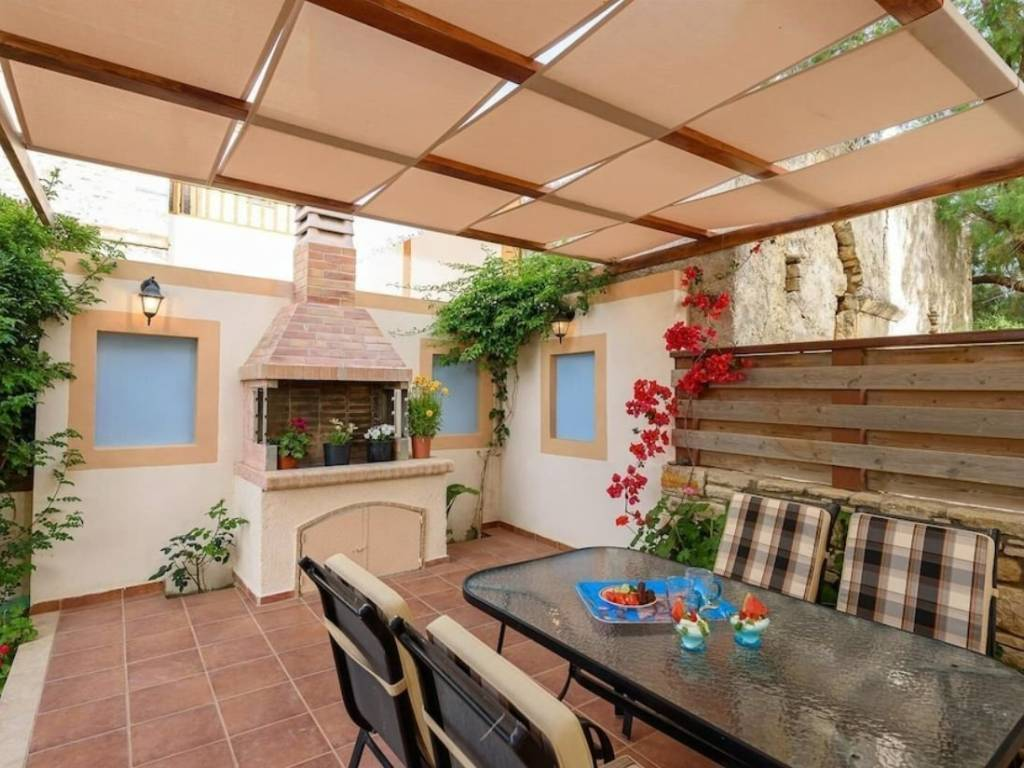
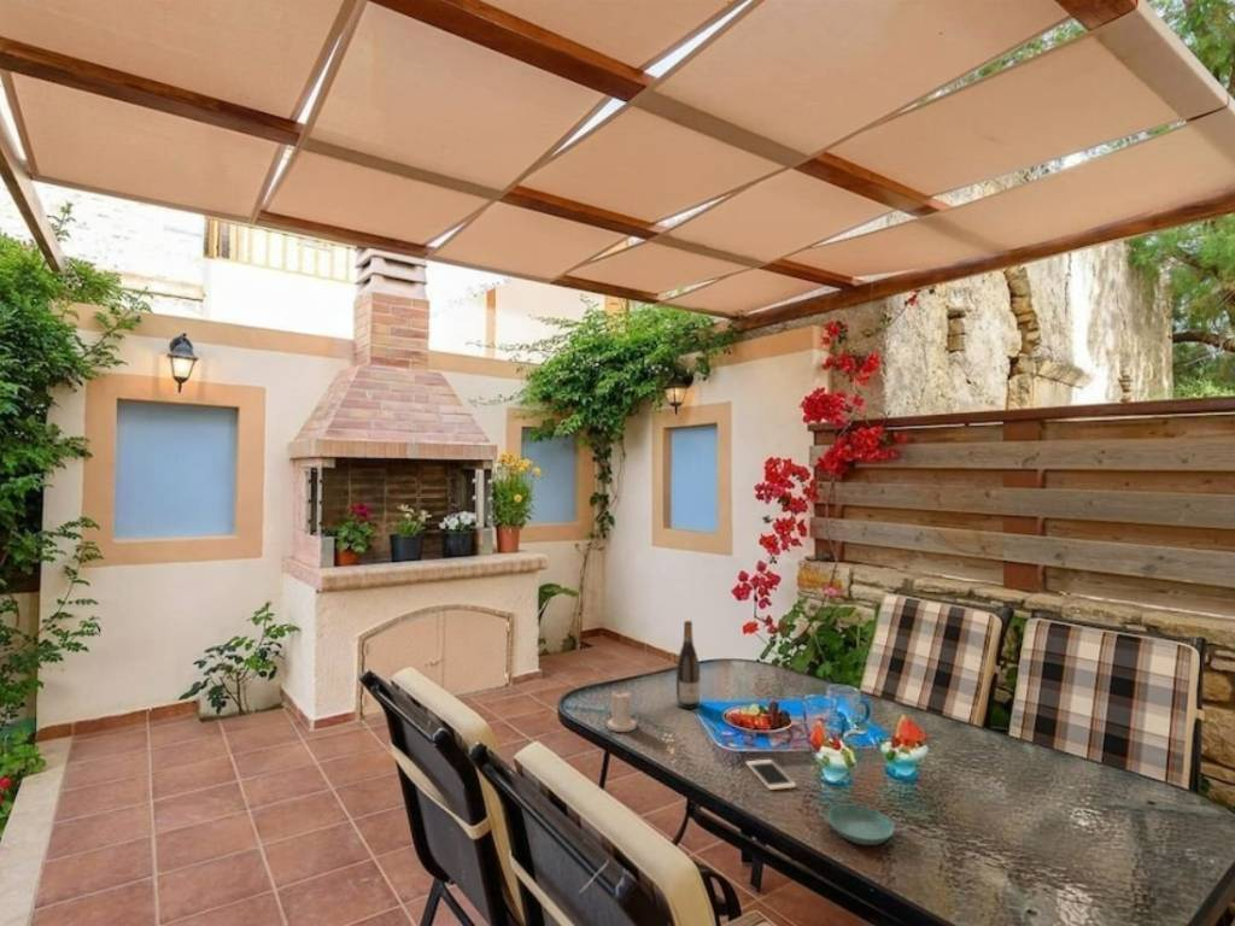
+ saucer (860, 826)
+ candle (621, 707)
+ cell phone (769, 773)
+ wine bottle (687, 662)
